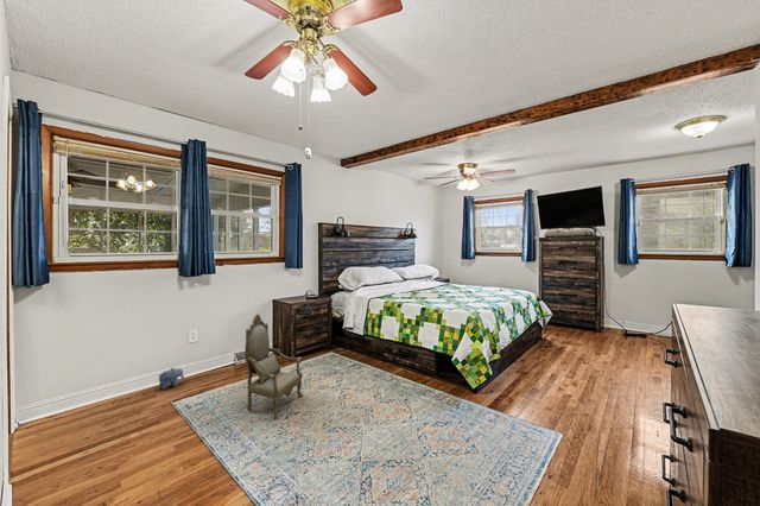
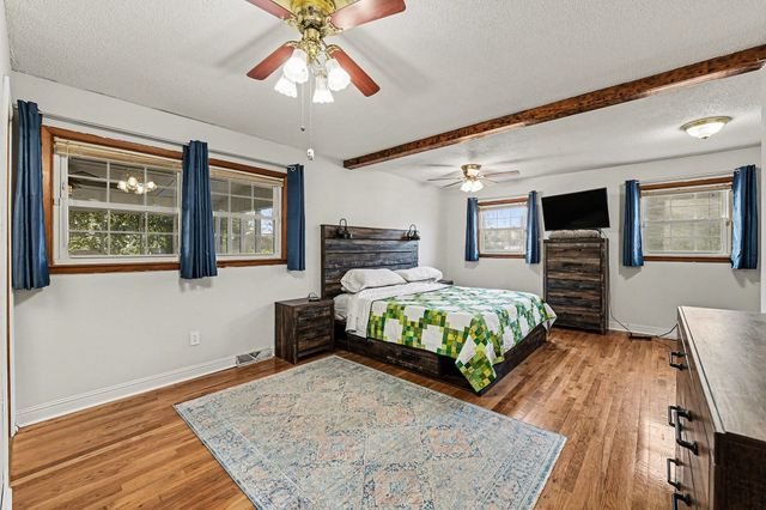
- plush toy (171, 378)
- armchair (267, 347)
